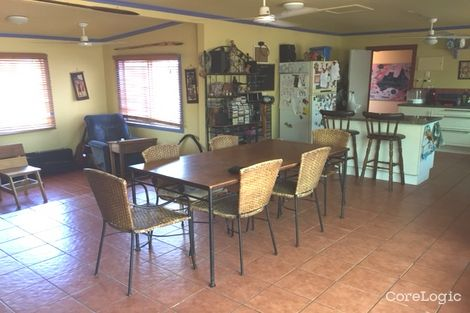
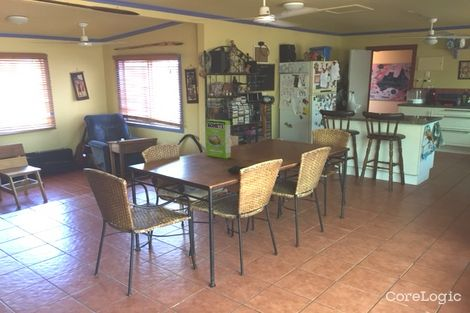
+ cake mix box (218, 138)
